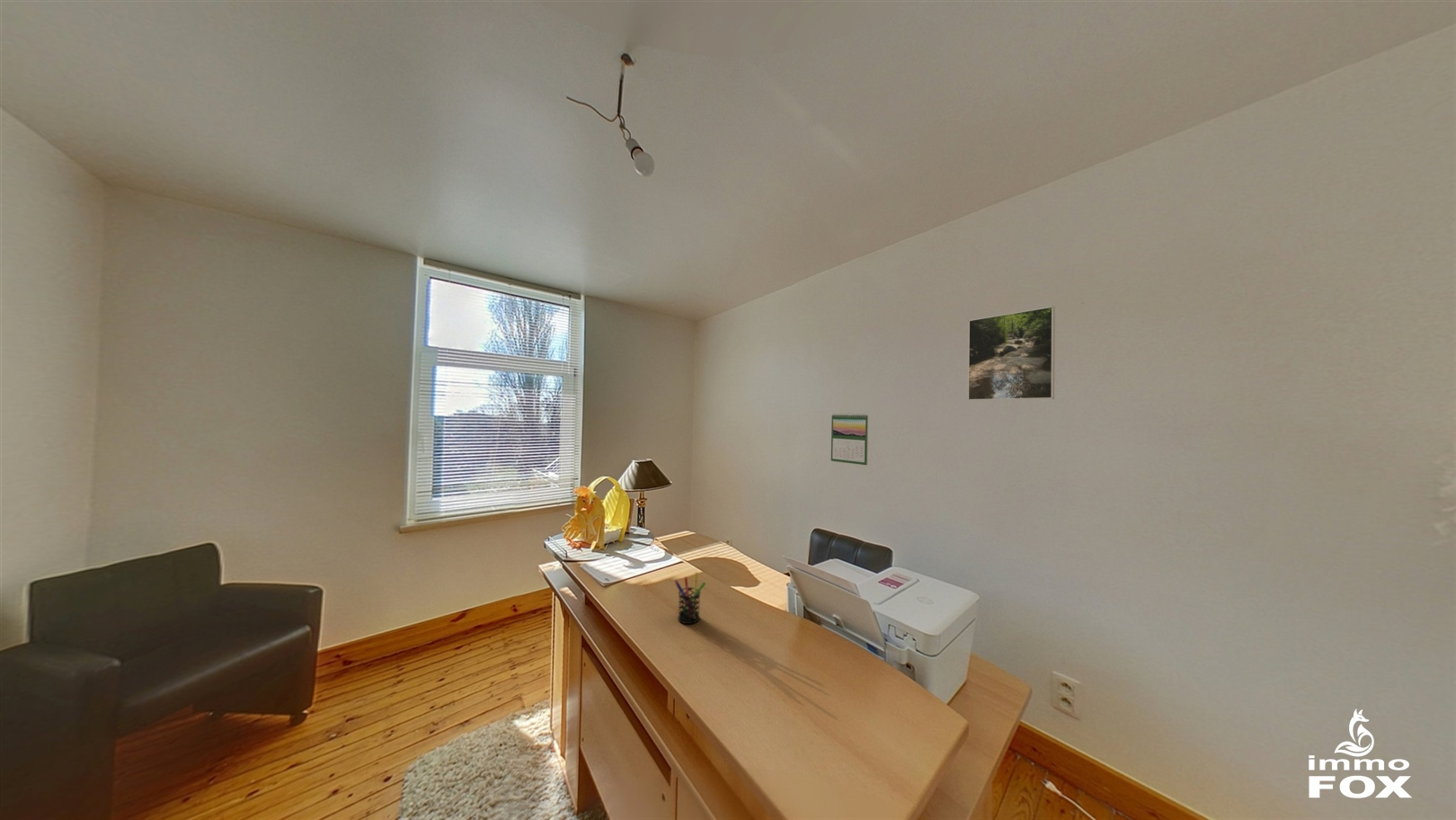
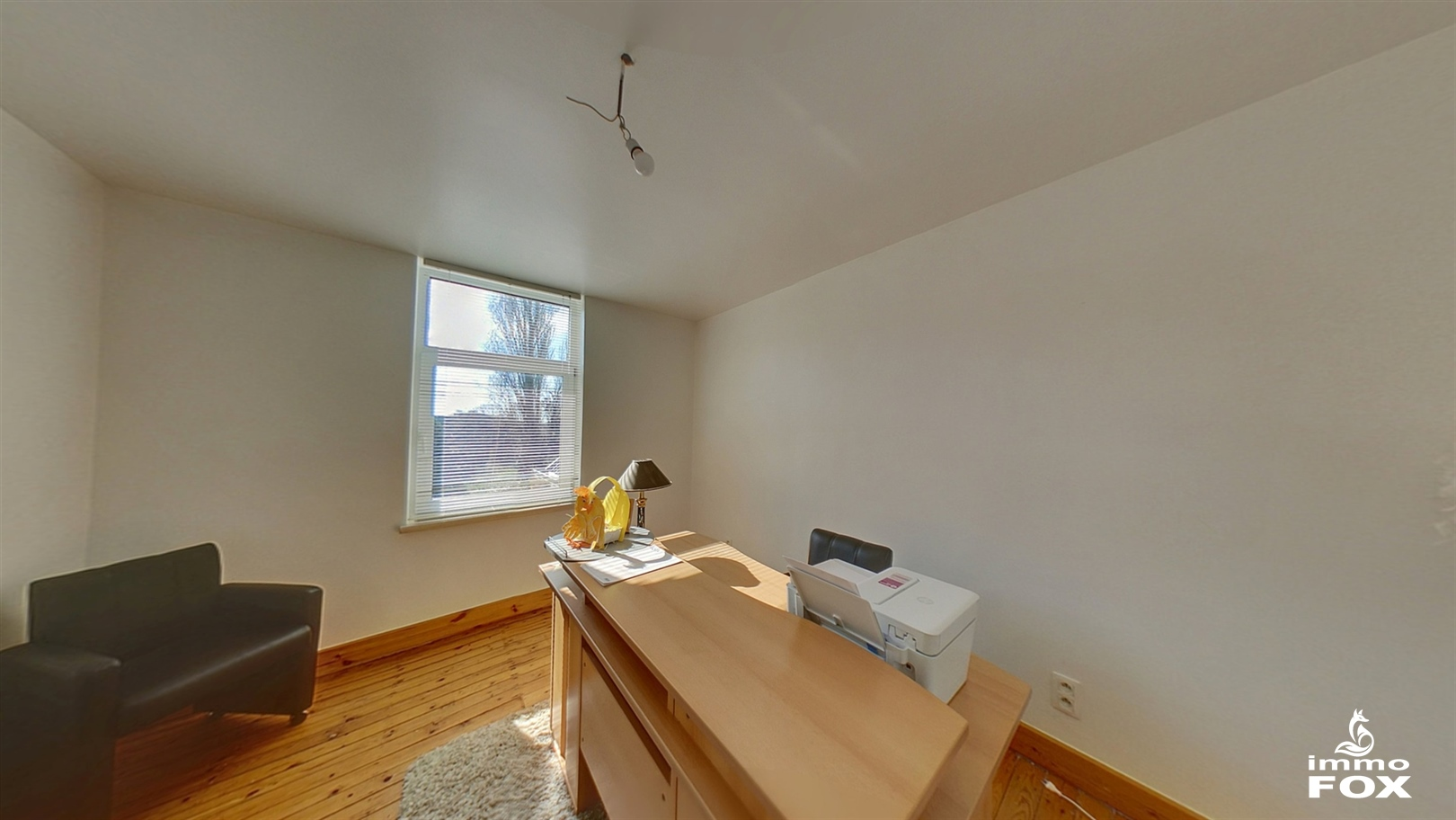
- calendar (848, 438)
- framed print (1008, 356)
- pen holder (691, 596)
